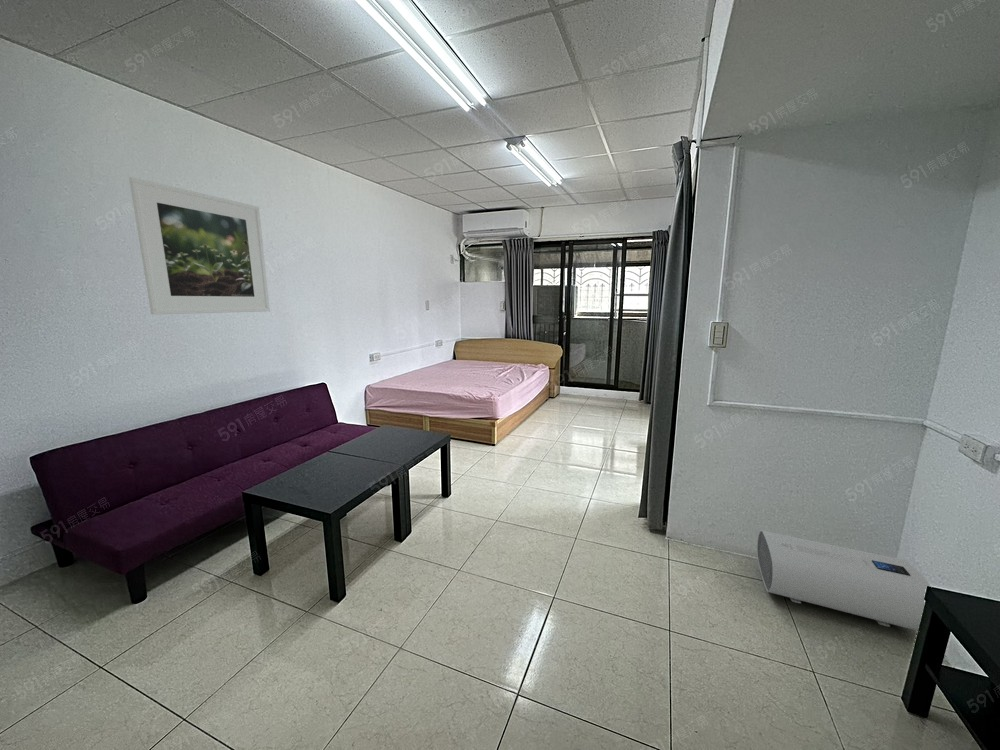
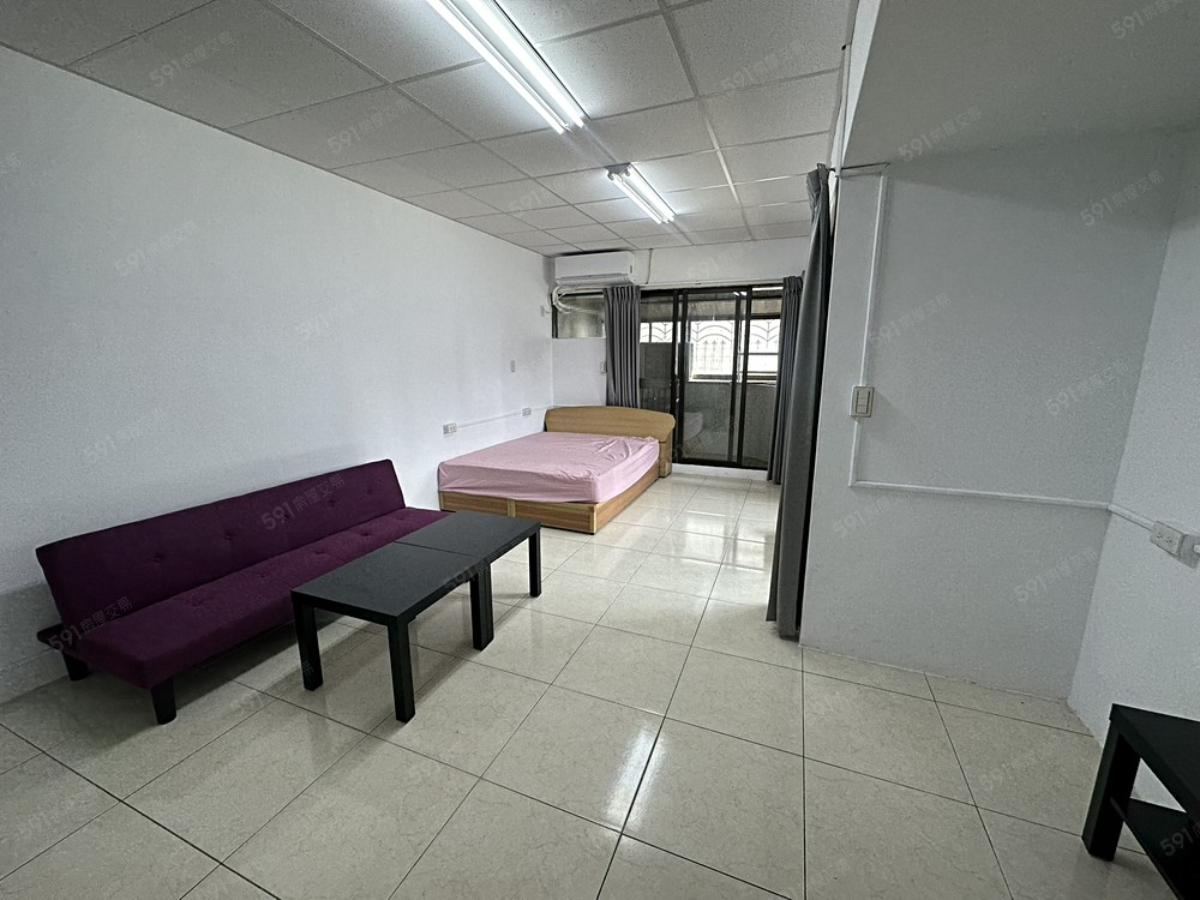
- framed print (210, 254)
- water heater (838, 577)
